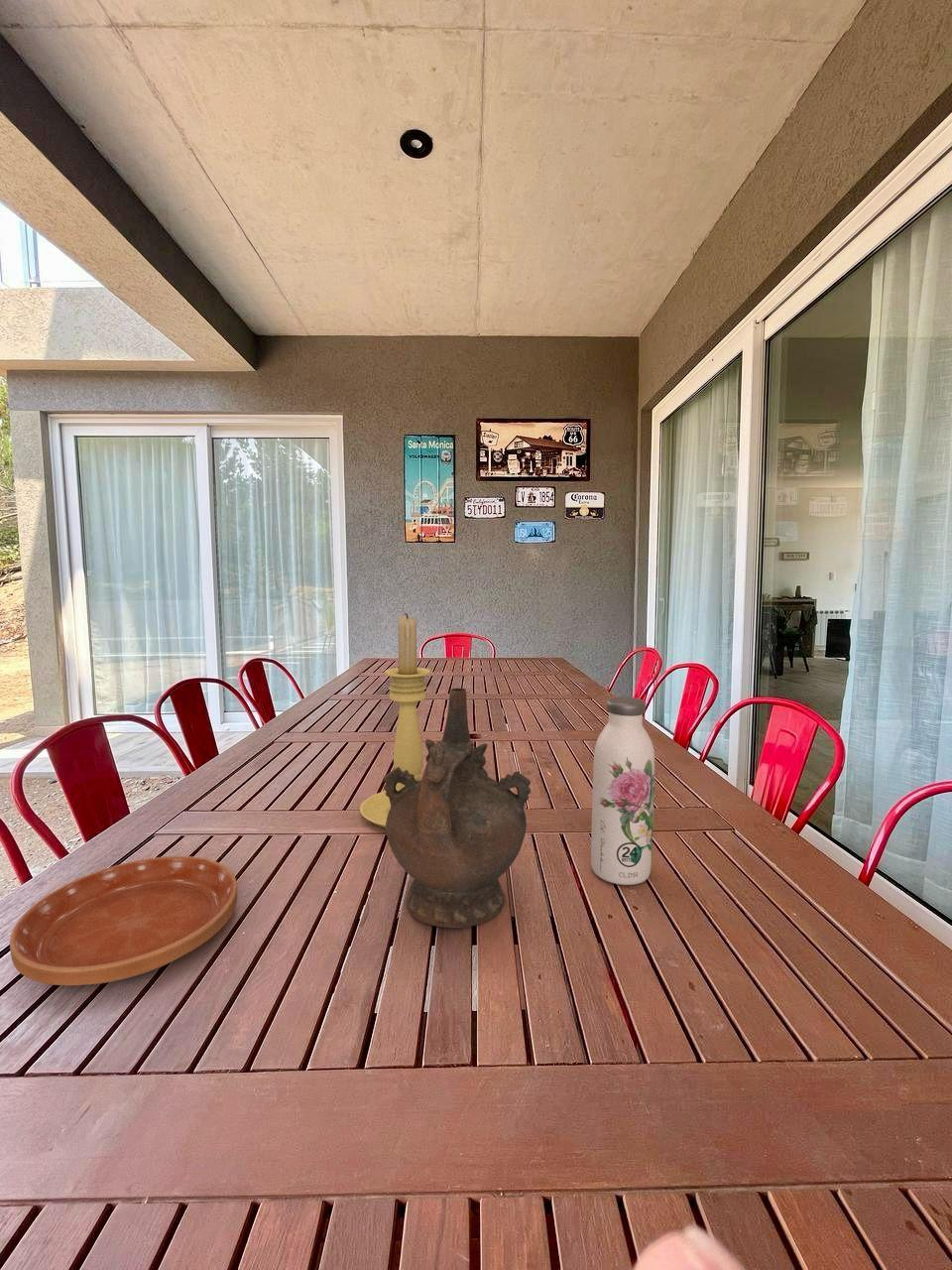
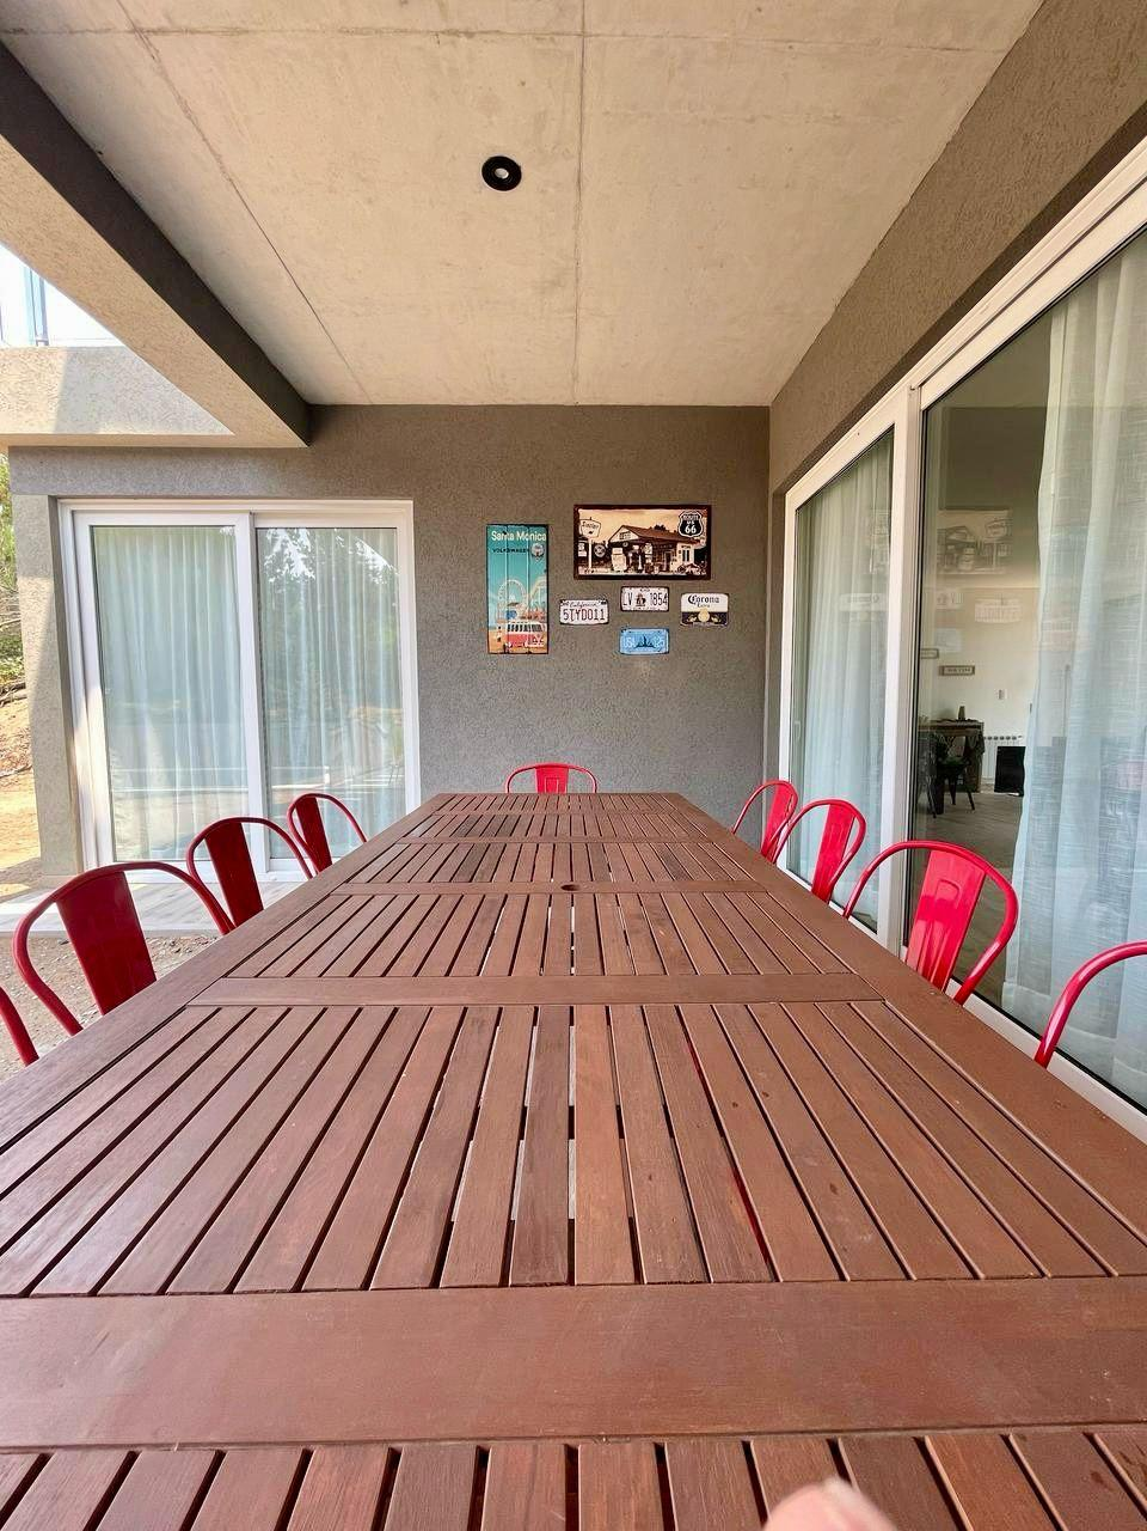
- ceremonial vessel (454, 800)
- water bottle (623, 786)
- candle holder (408, 713)
- saucer (134, 916)
